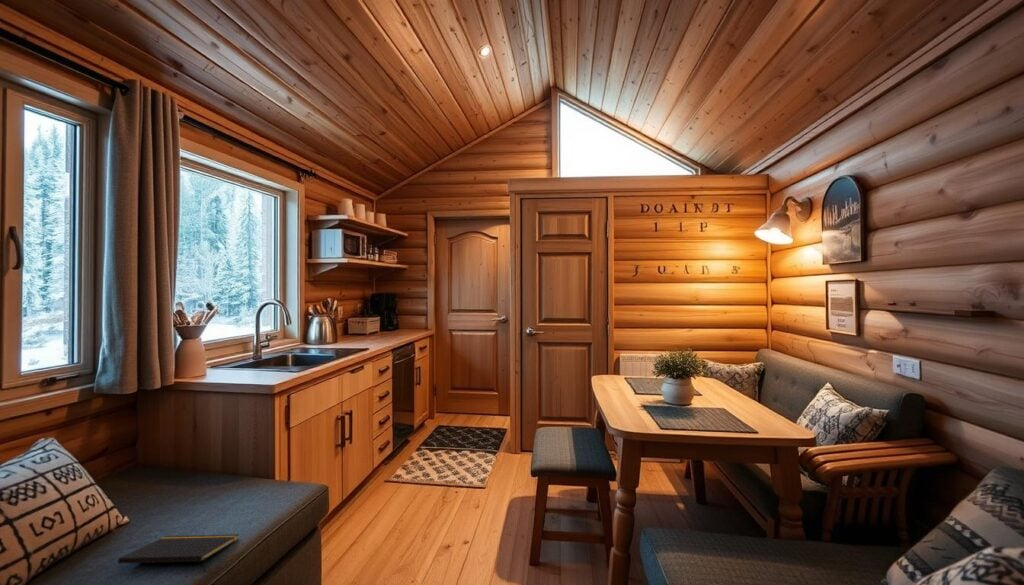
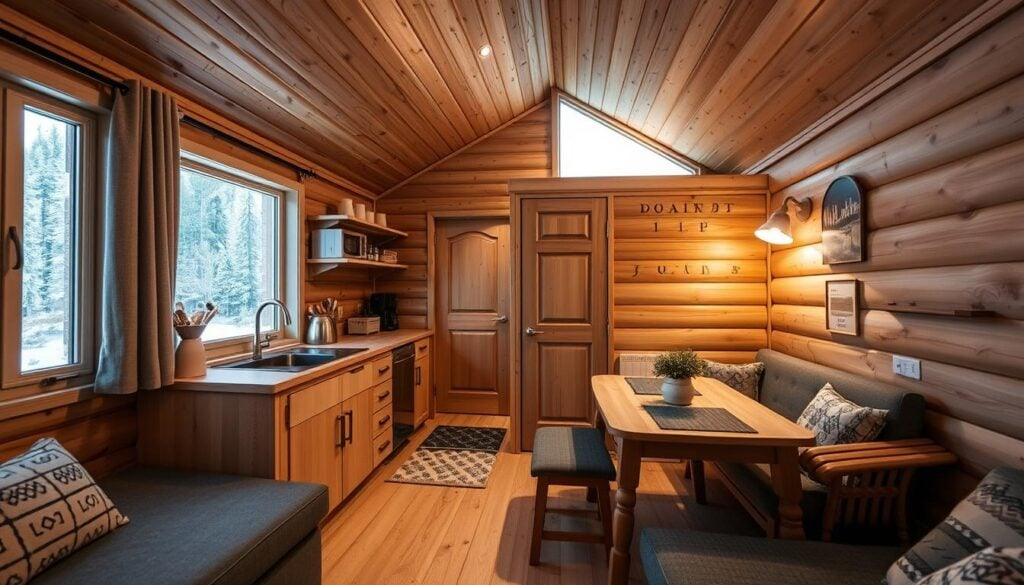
- notepad (182, 548)
